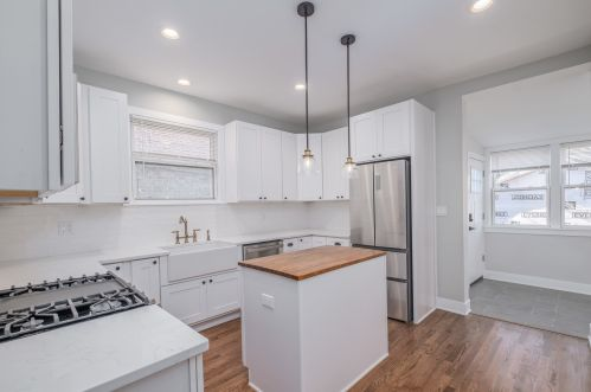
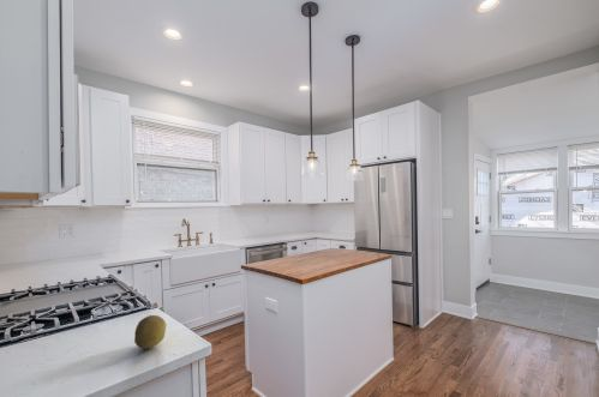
+ fruit (150, 331)
